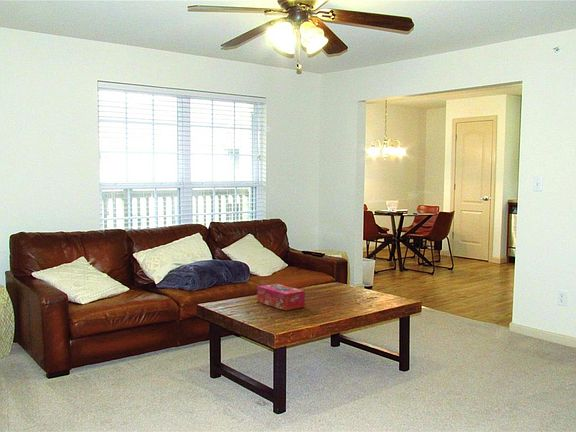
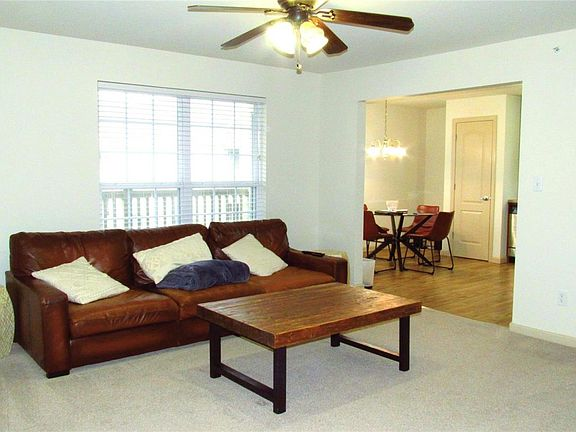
- tissue box (280, 296)
